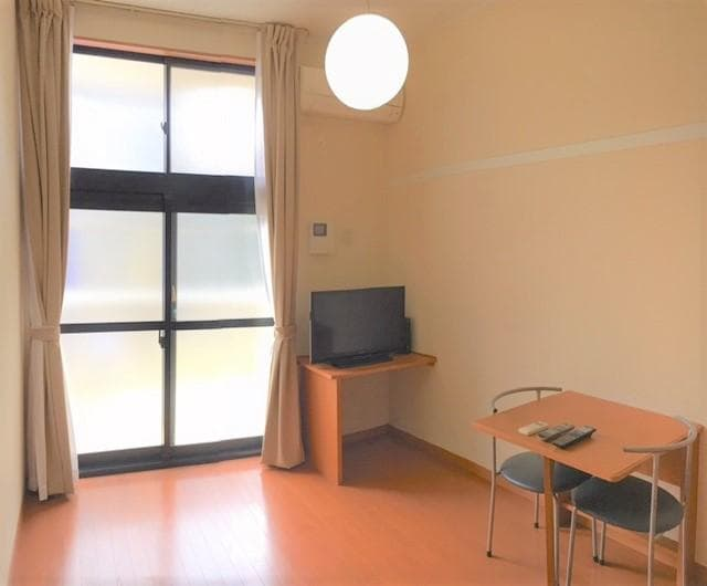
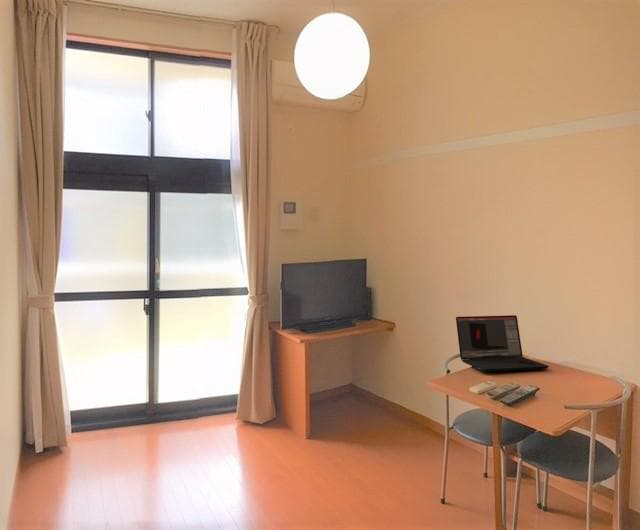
+ laptop (500, 341)
